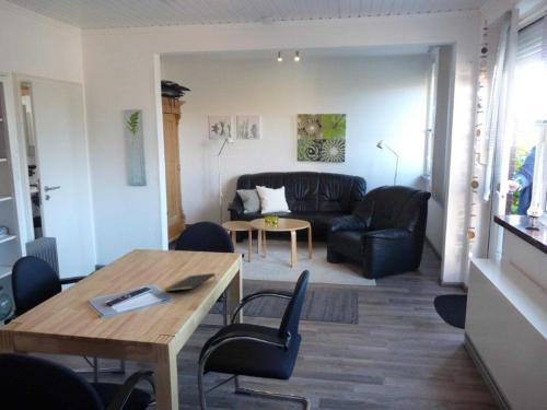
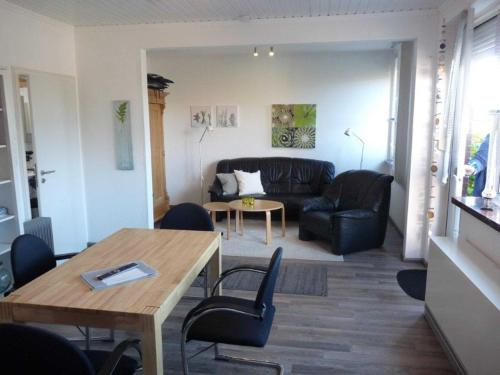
- notepad (190, 281)
